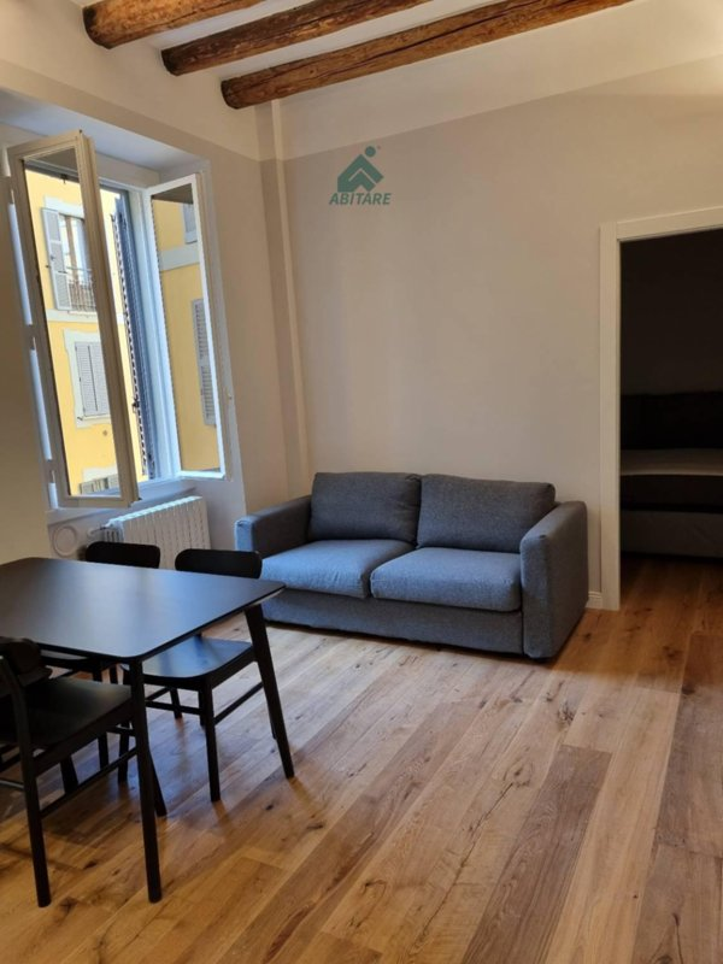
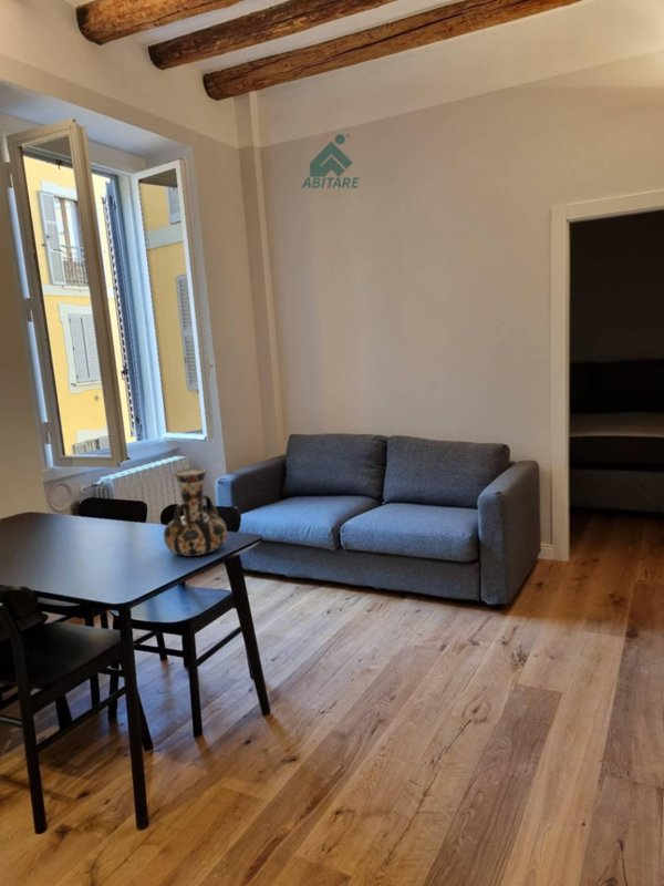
+ decorative vase (193, 511)
